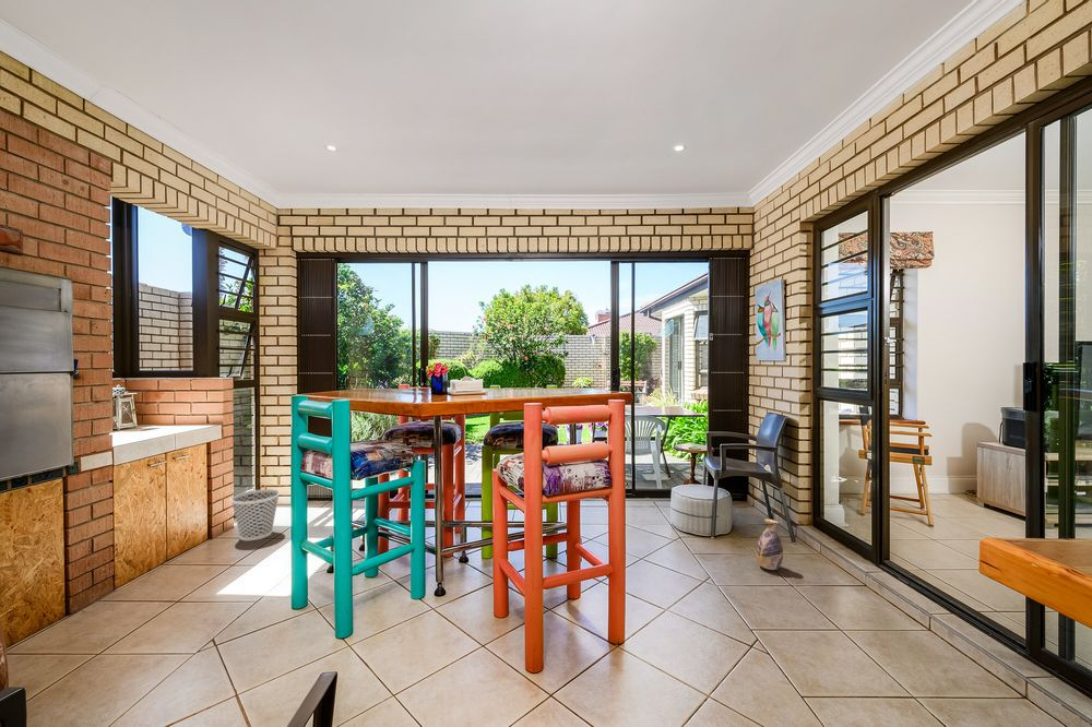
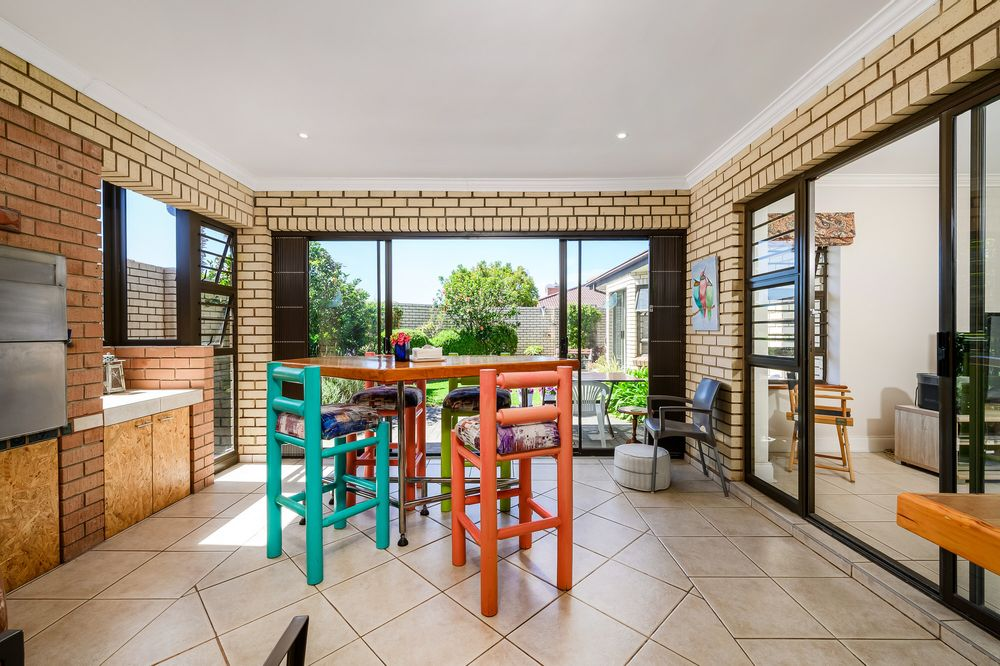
- vase (769, 544)
- wastebasket (256, 515)
